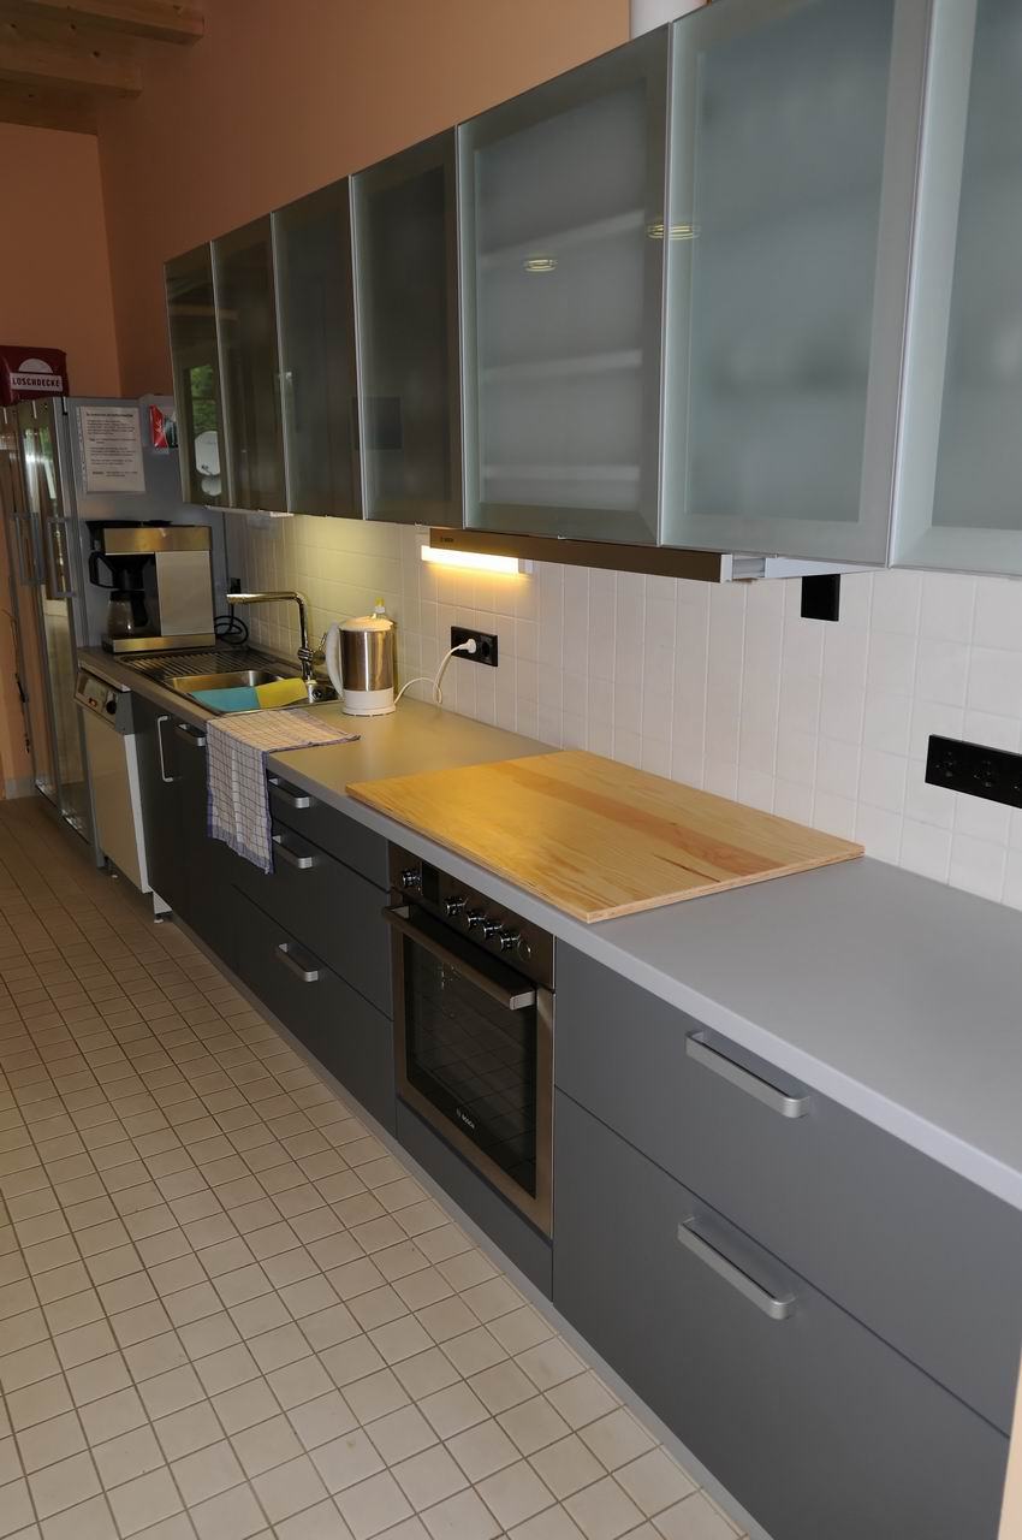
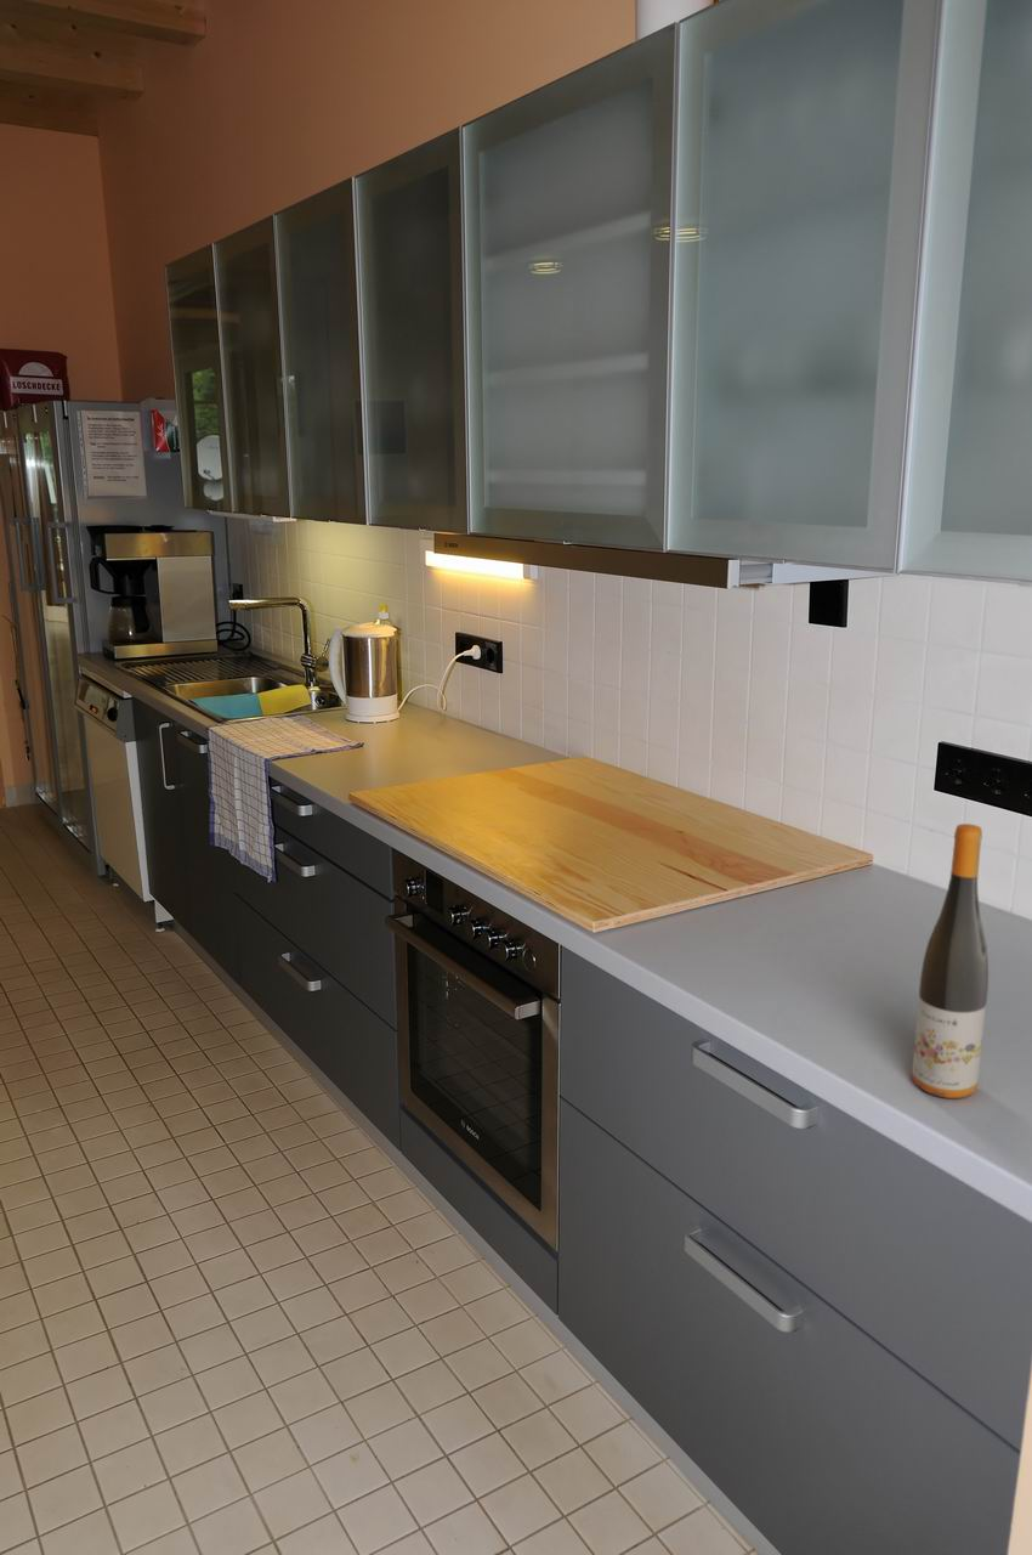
+ wine bottle (956, 959)
